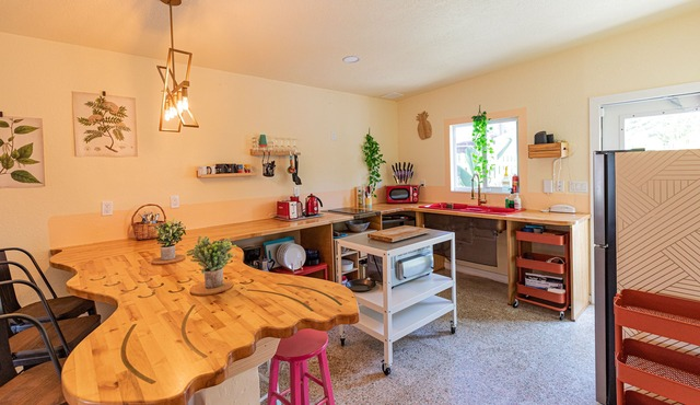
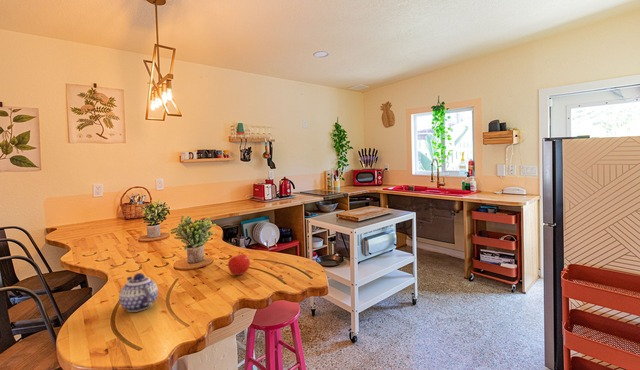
+ teapot (138, 290)
+ fruit (239, 263)
